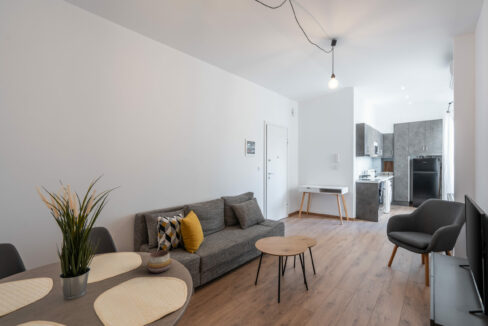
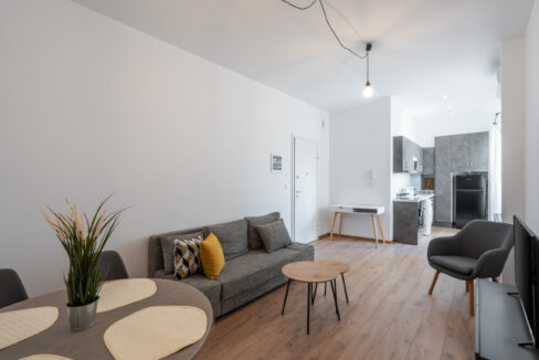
- decorative bowl (159, 261)
